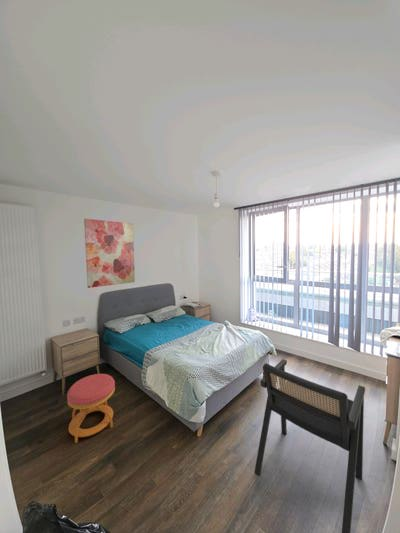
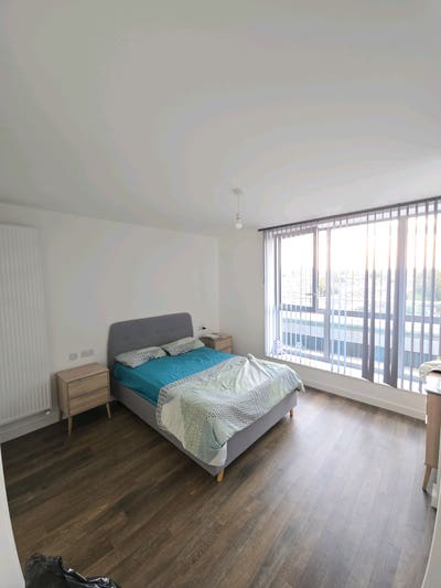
- armchair (308, 421)
- stool (91, 403)
- wall art (111, 253)
